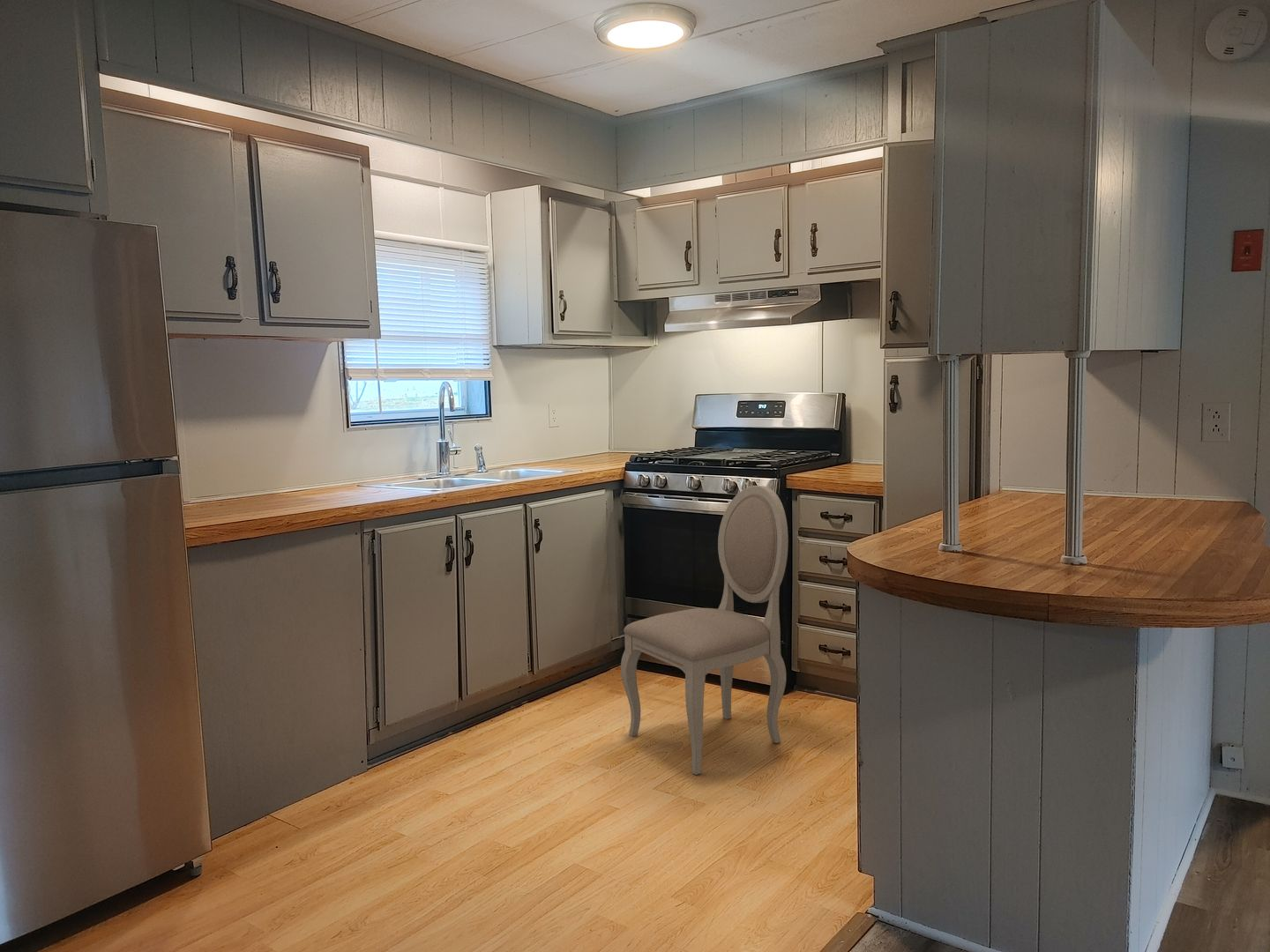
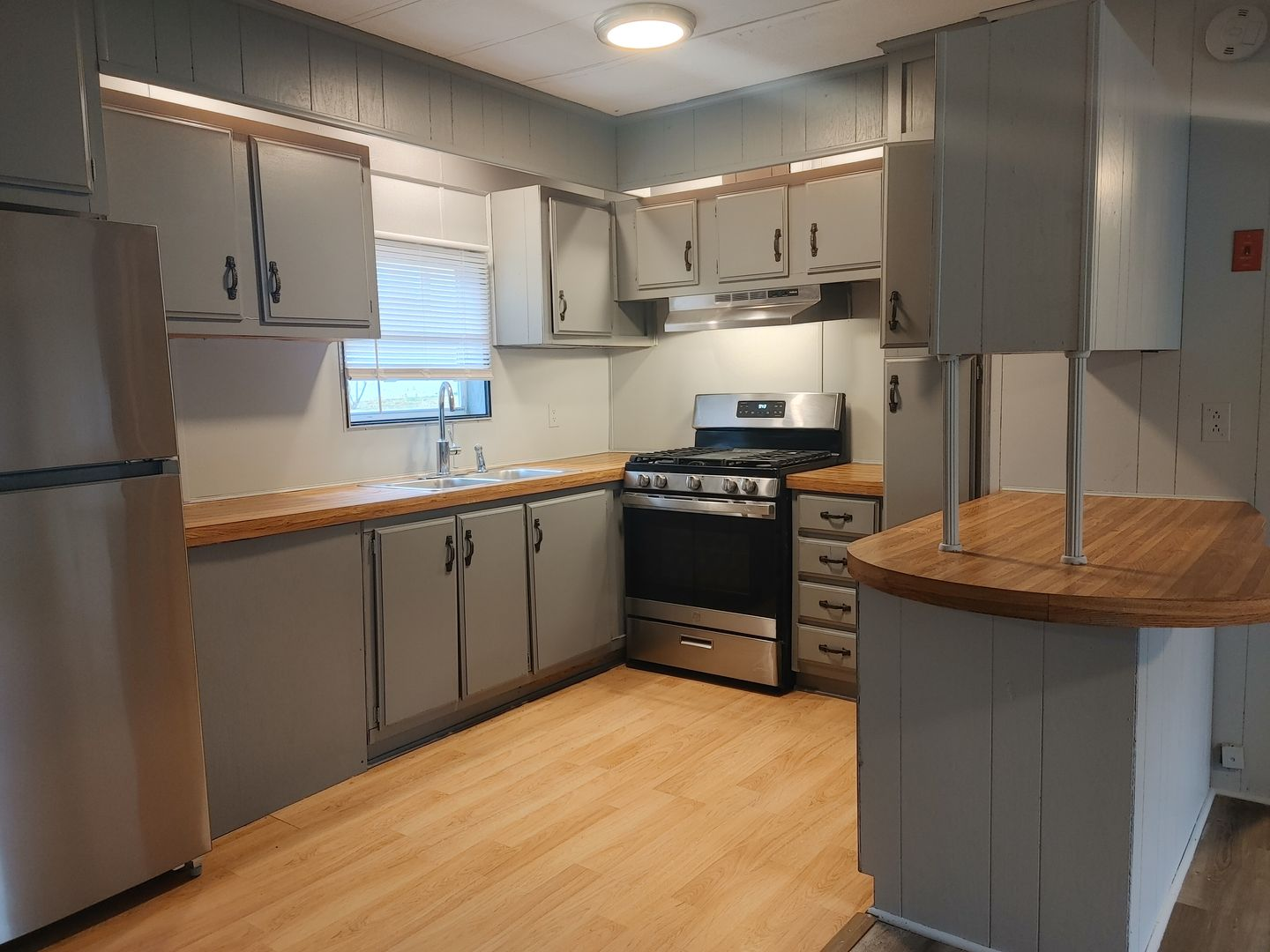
- dining chair (700, 618)
